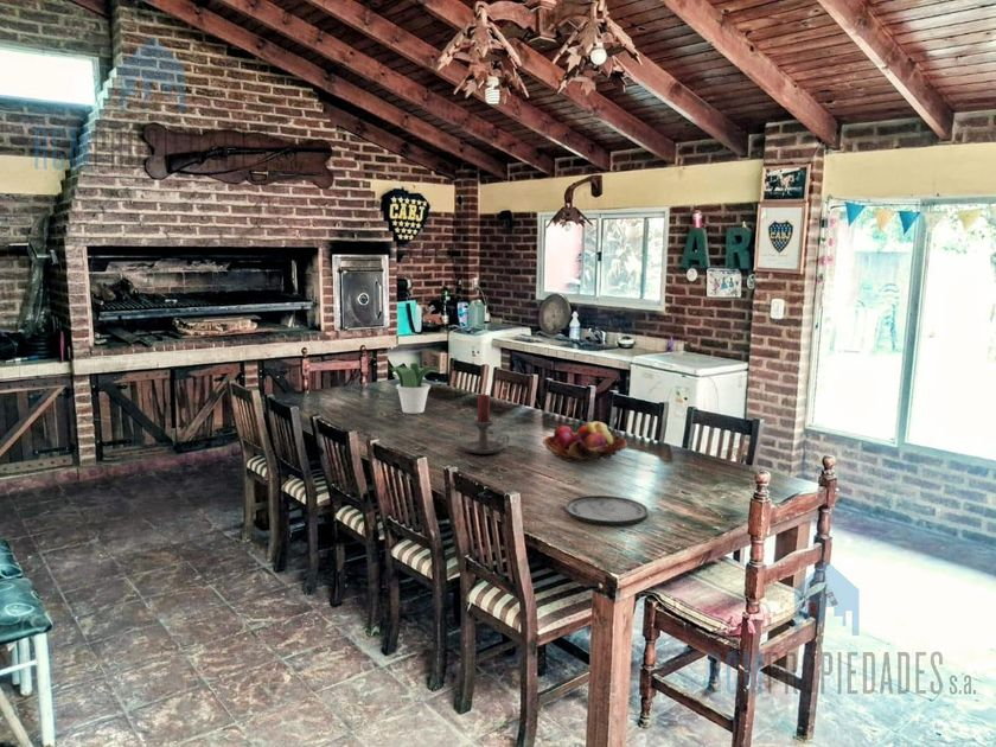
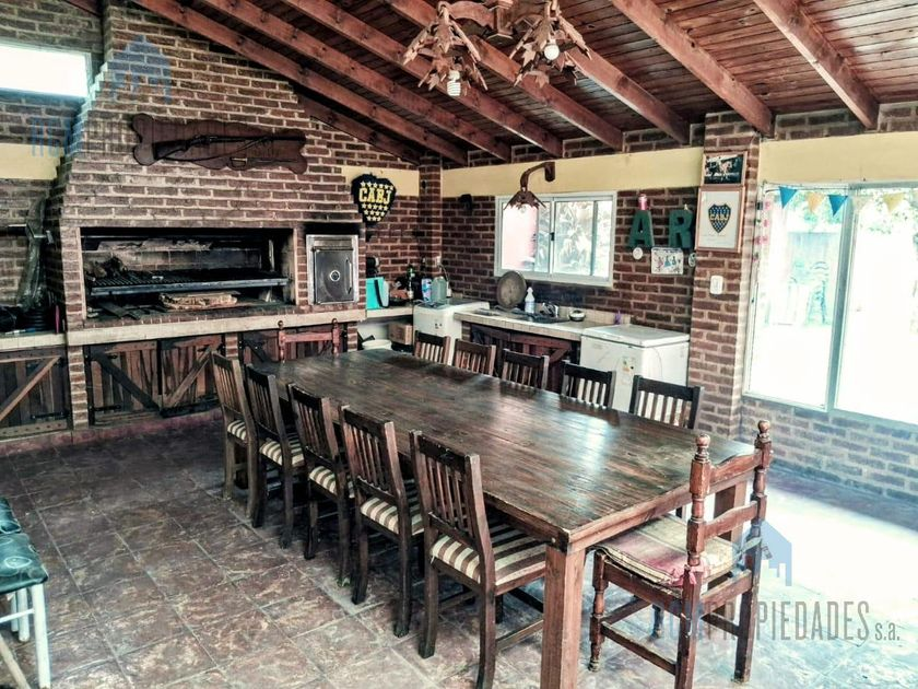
- fruit basket (586, 440)
- potted plant (413, 388)
- plate (606, 509)
- candle holder (487, 421)
